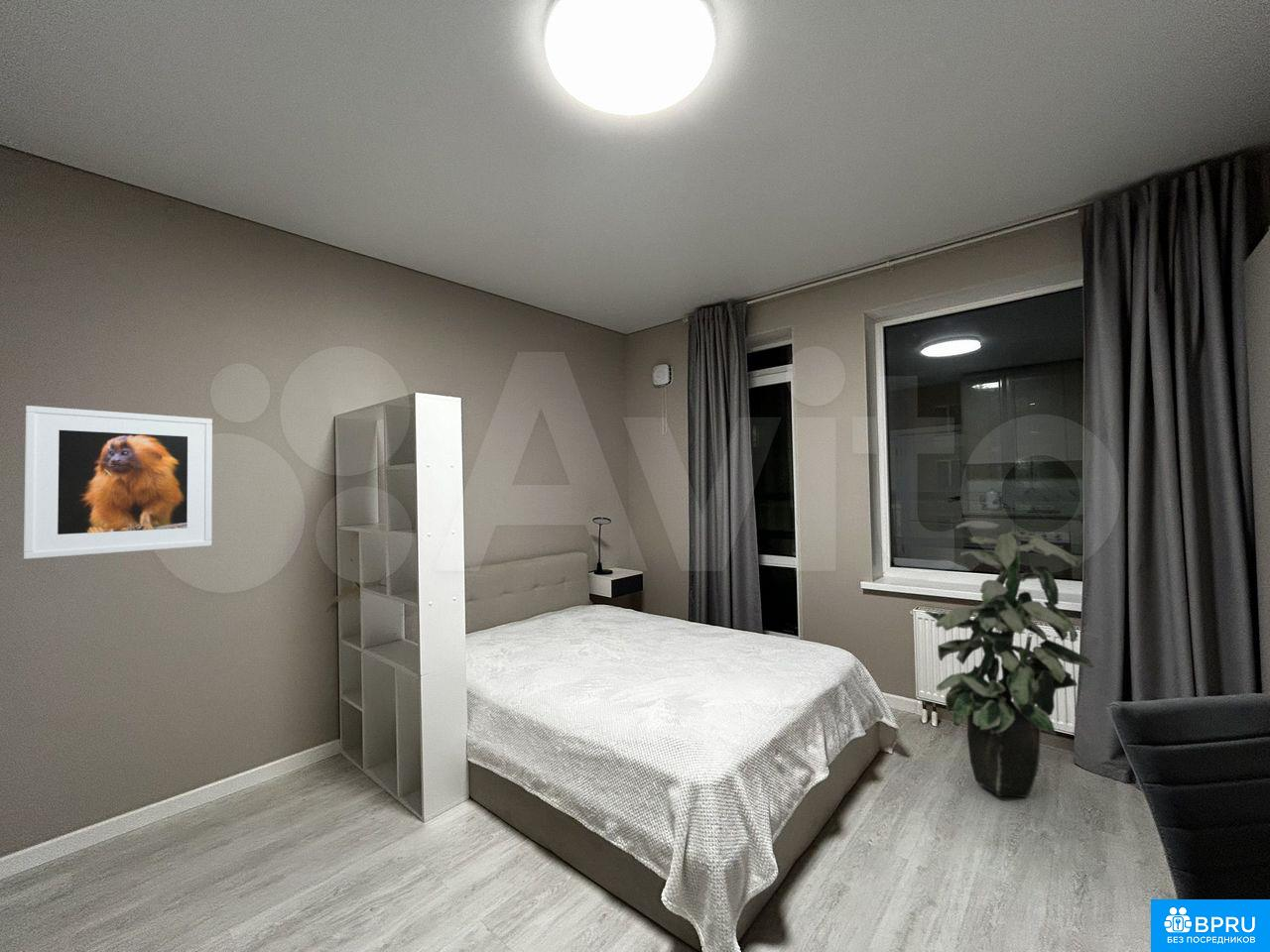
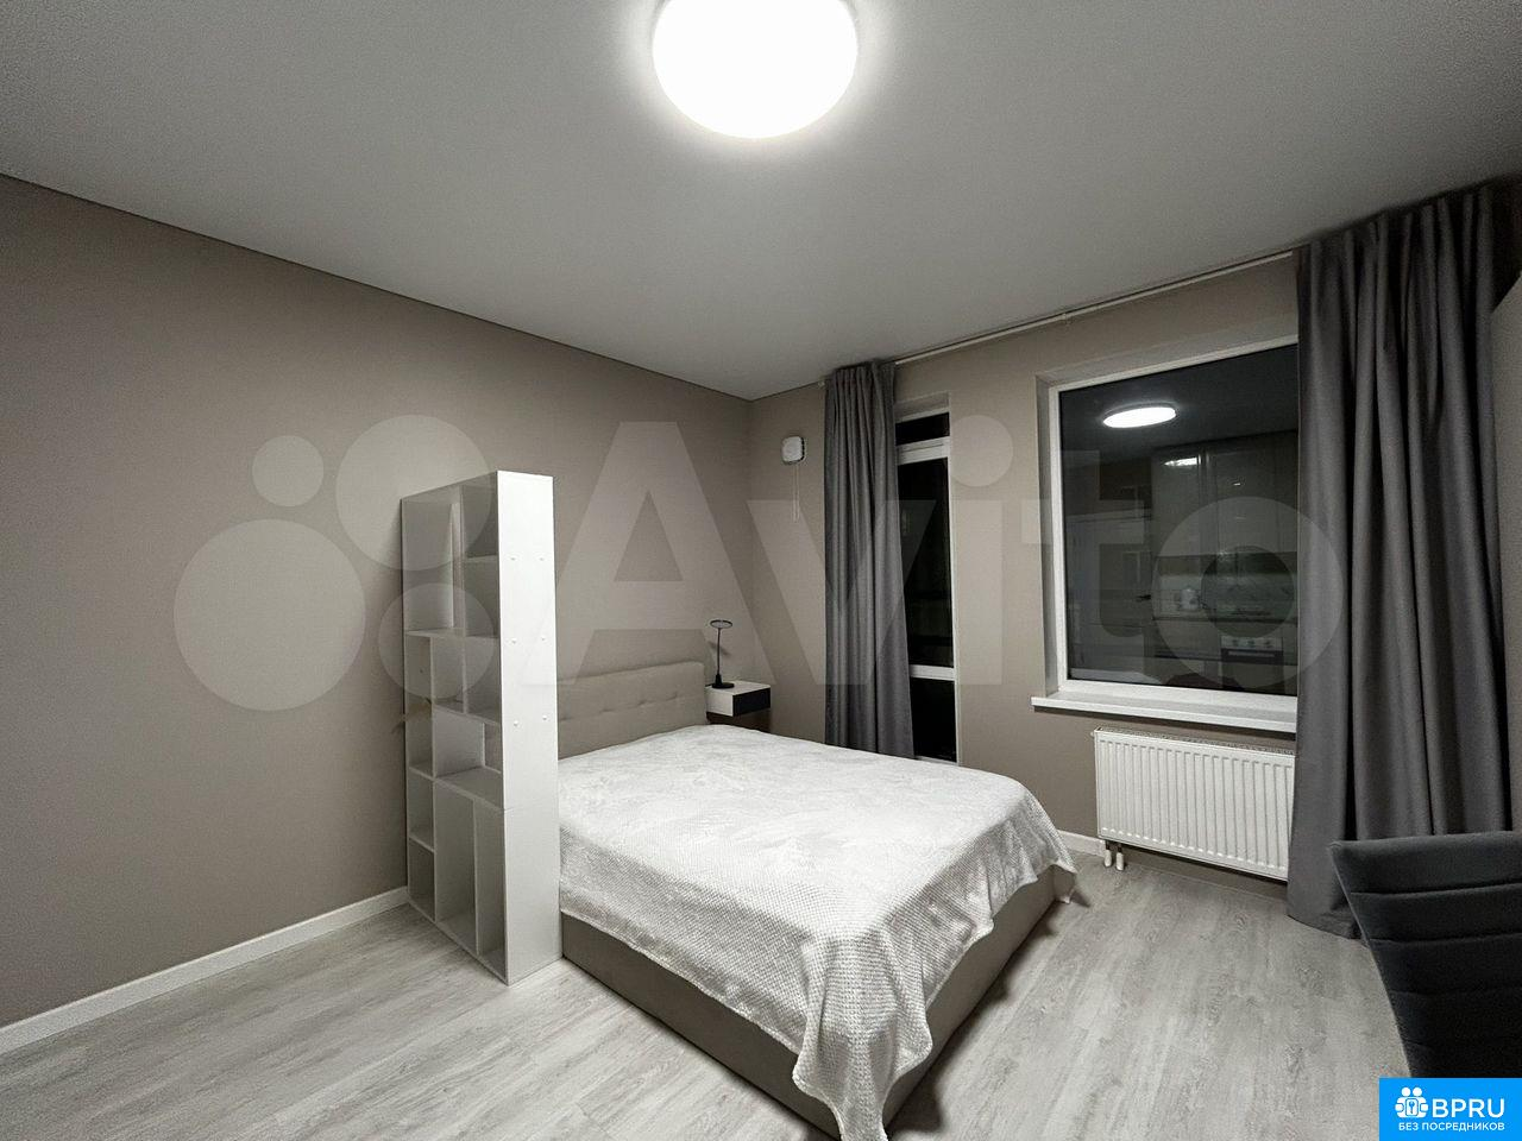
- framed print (127, 482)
- indoor plant (999, 651)
